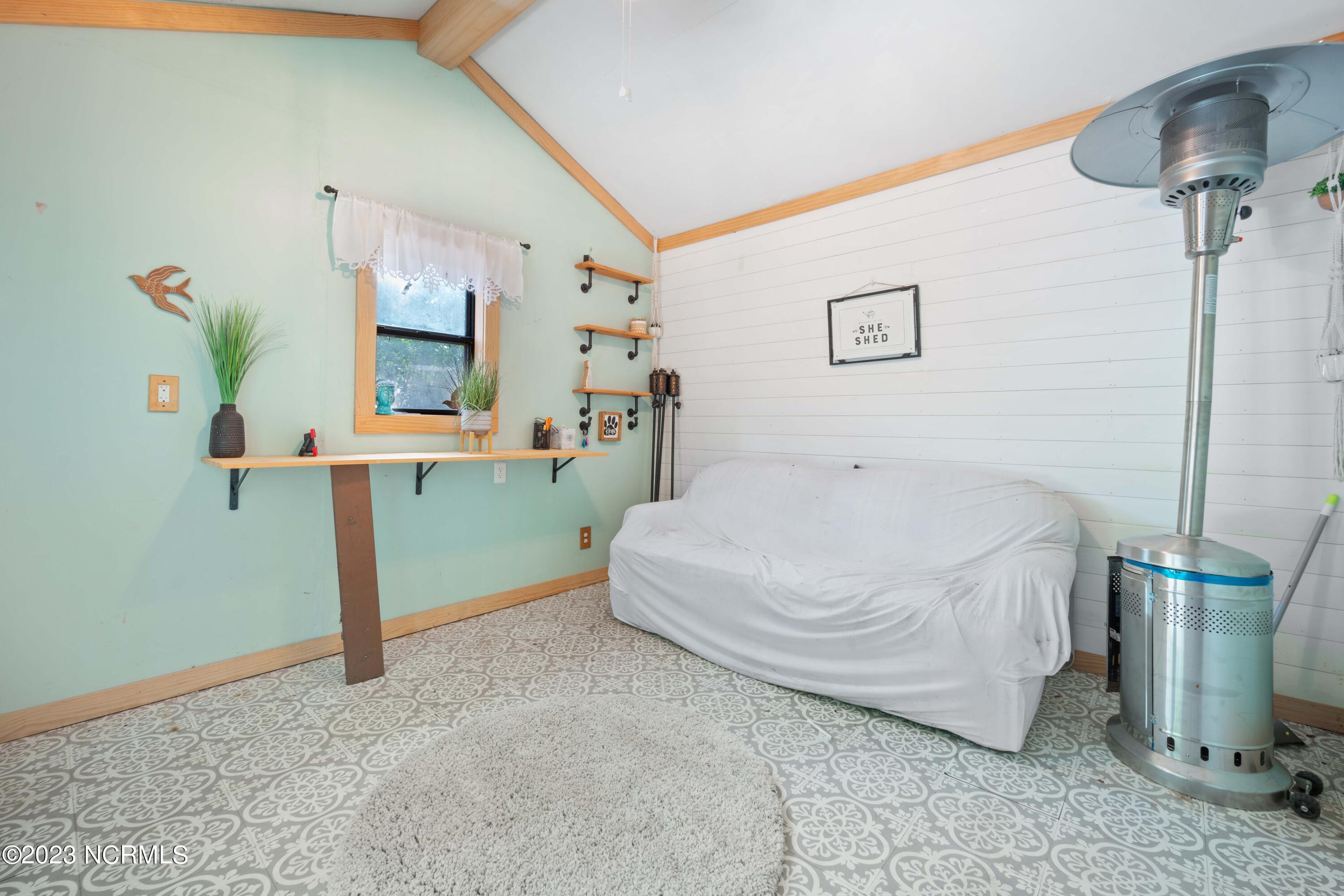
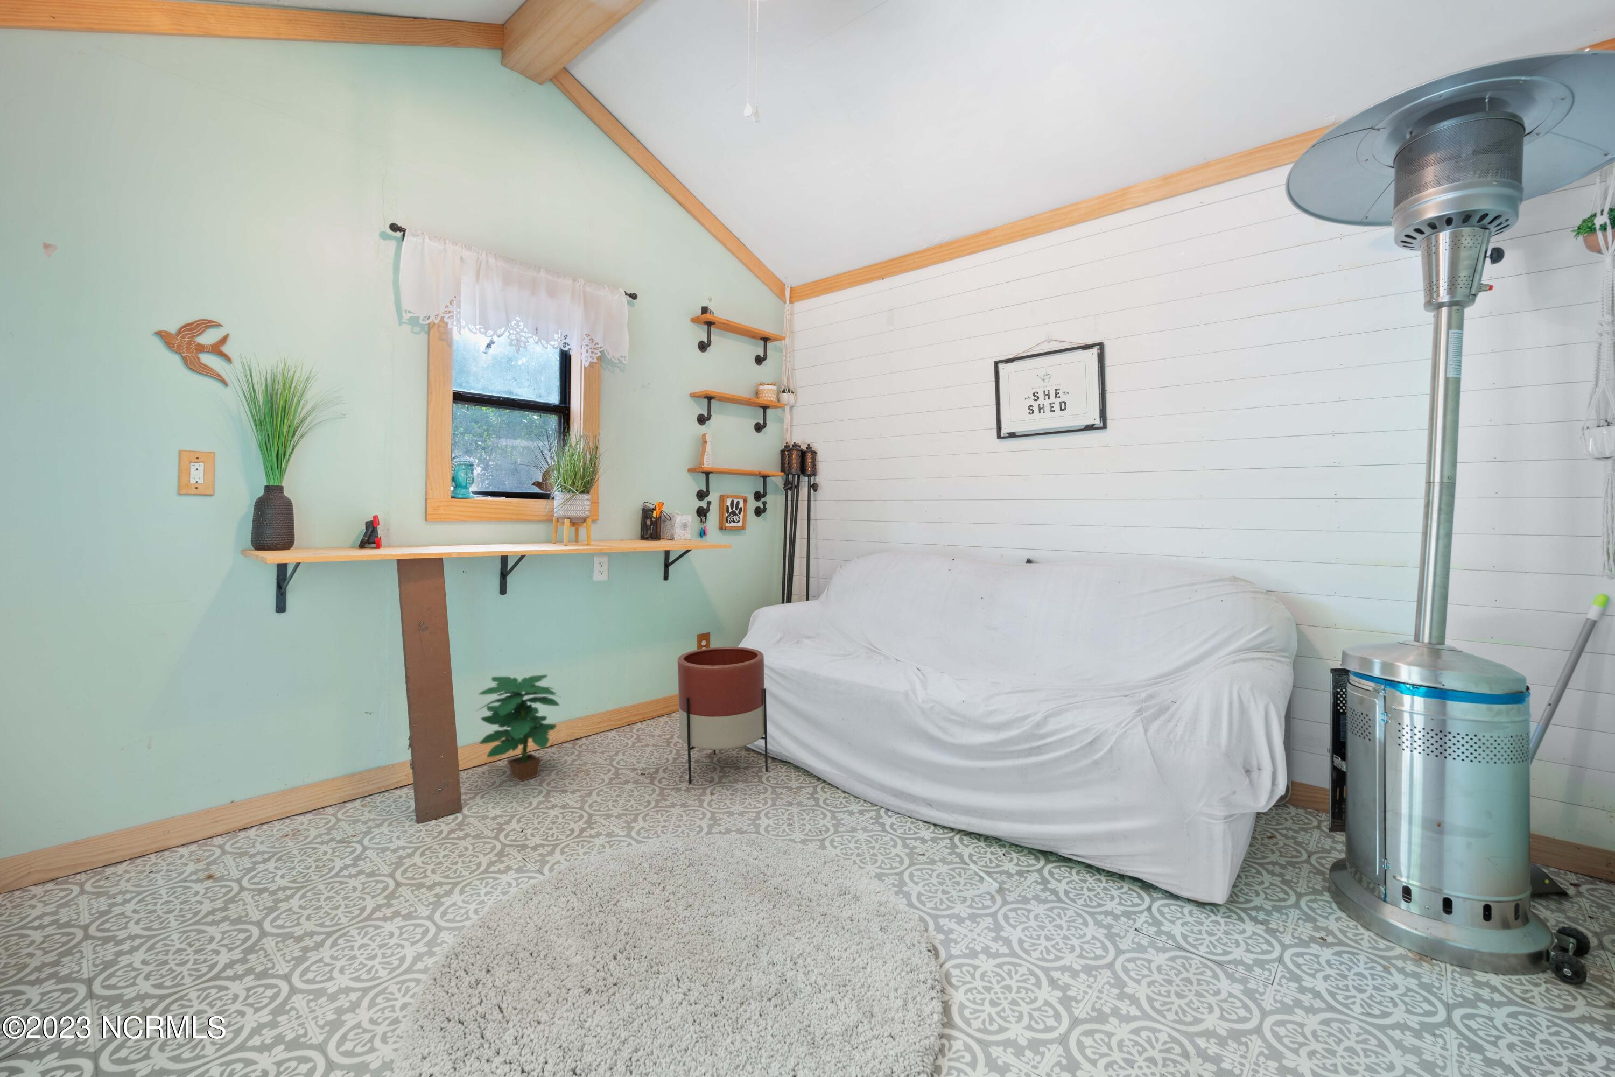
+ planter (721, 713)
+ potted plant (520, 727)
